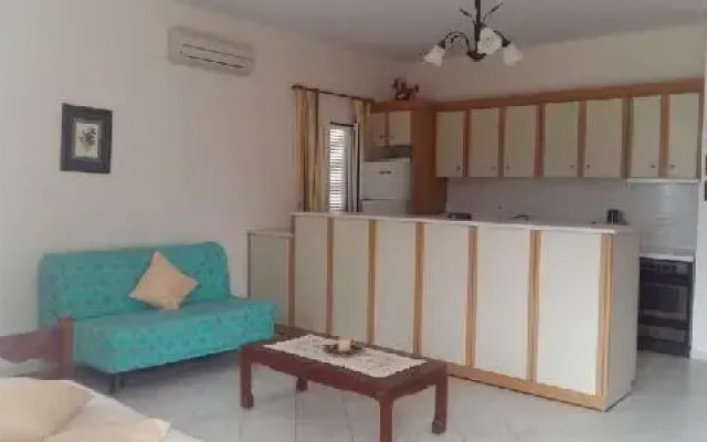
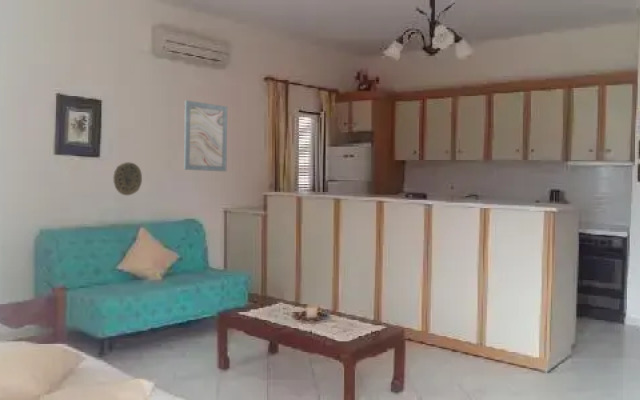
+ decorative plate (128, 178)
+ wall art (206, 137)
